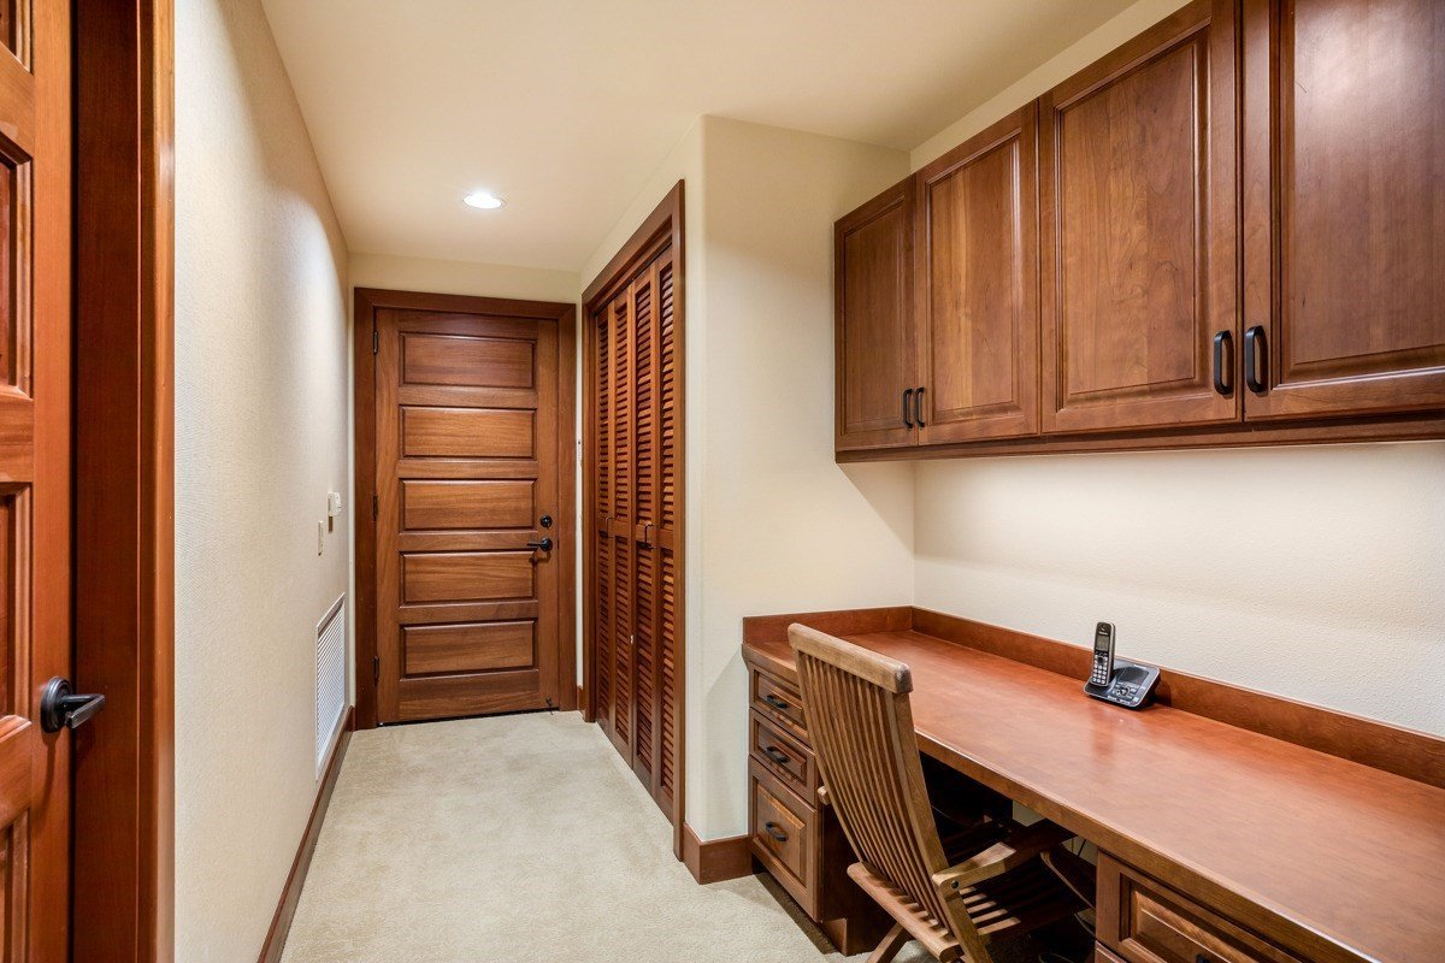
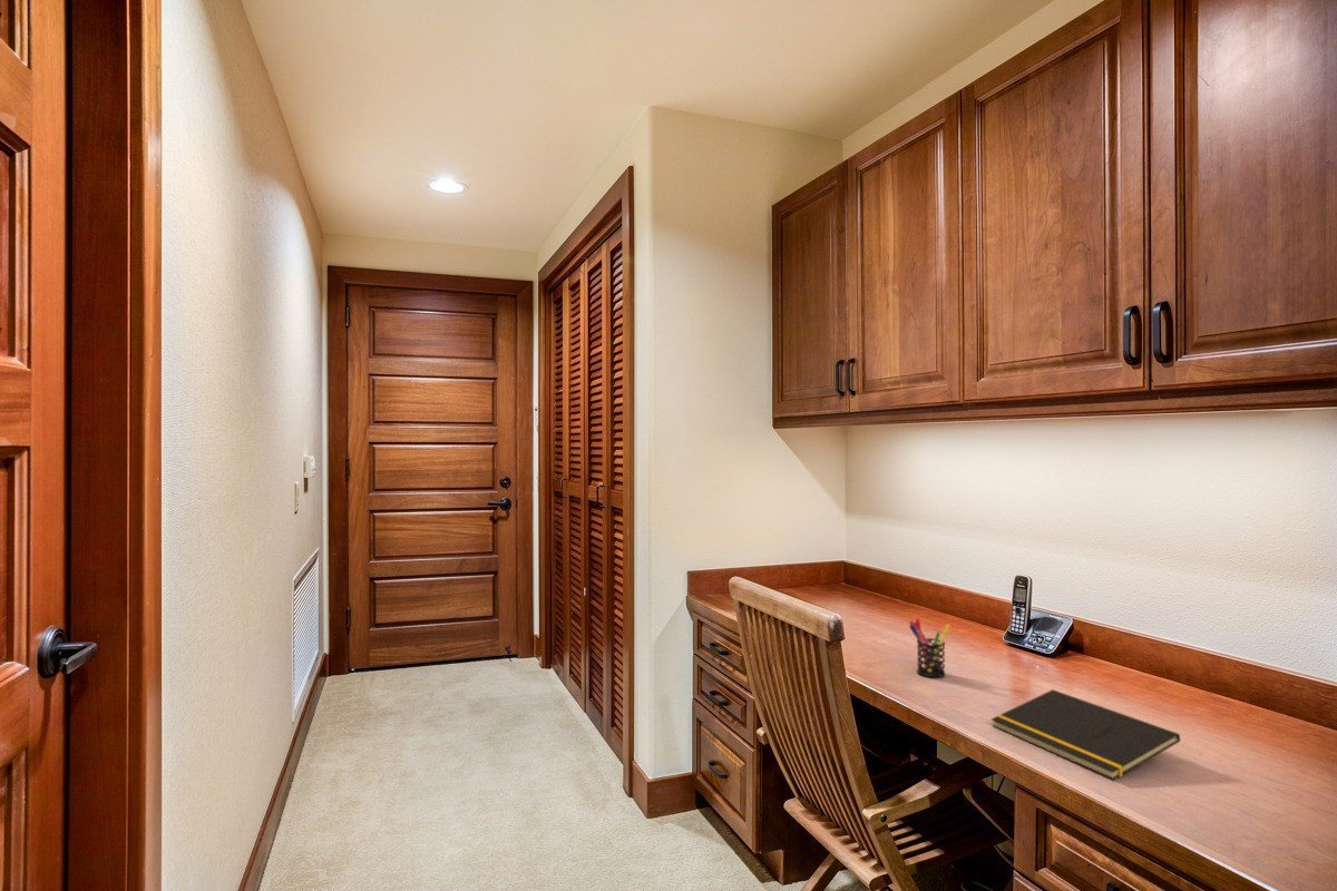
+ notepad (1080, 730)
+ pen holder (930, 646)
